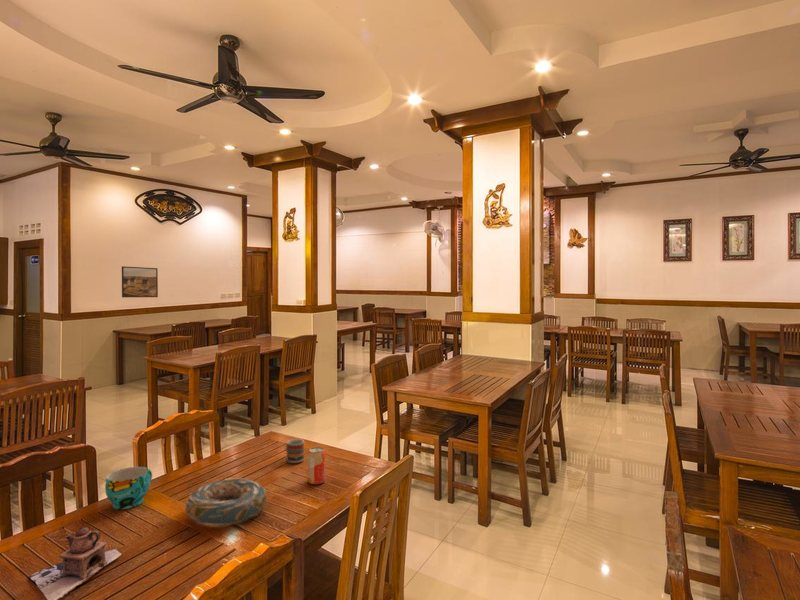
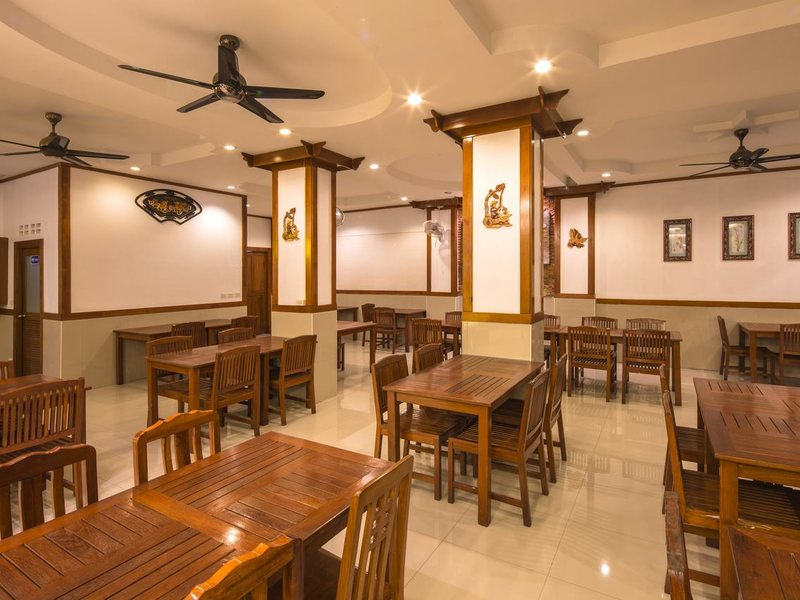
- decorative bowl (227, 501)
- beverage can (316, 465)
- cup (293, 450)
- teapot (81, 549)
- cup (129, 487)
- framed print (140, 282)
